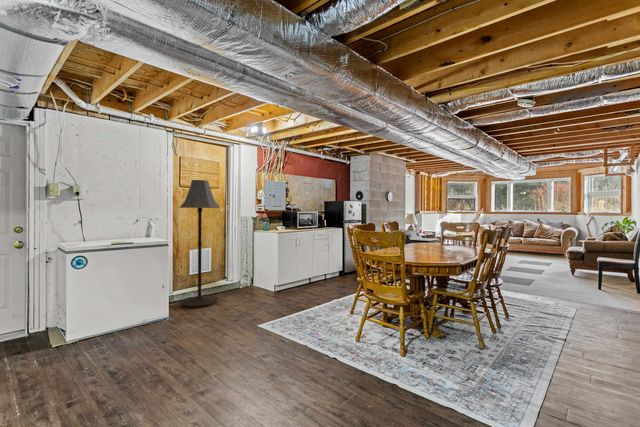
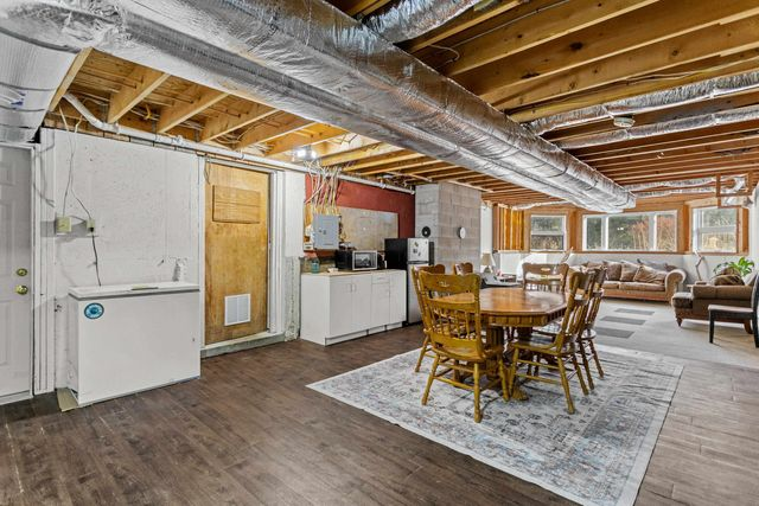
- floor lamp (199, 241)
